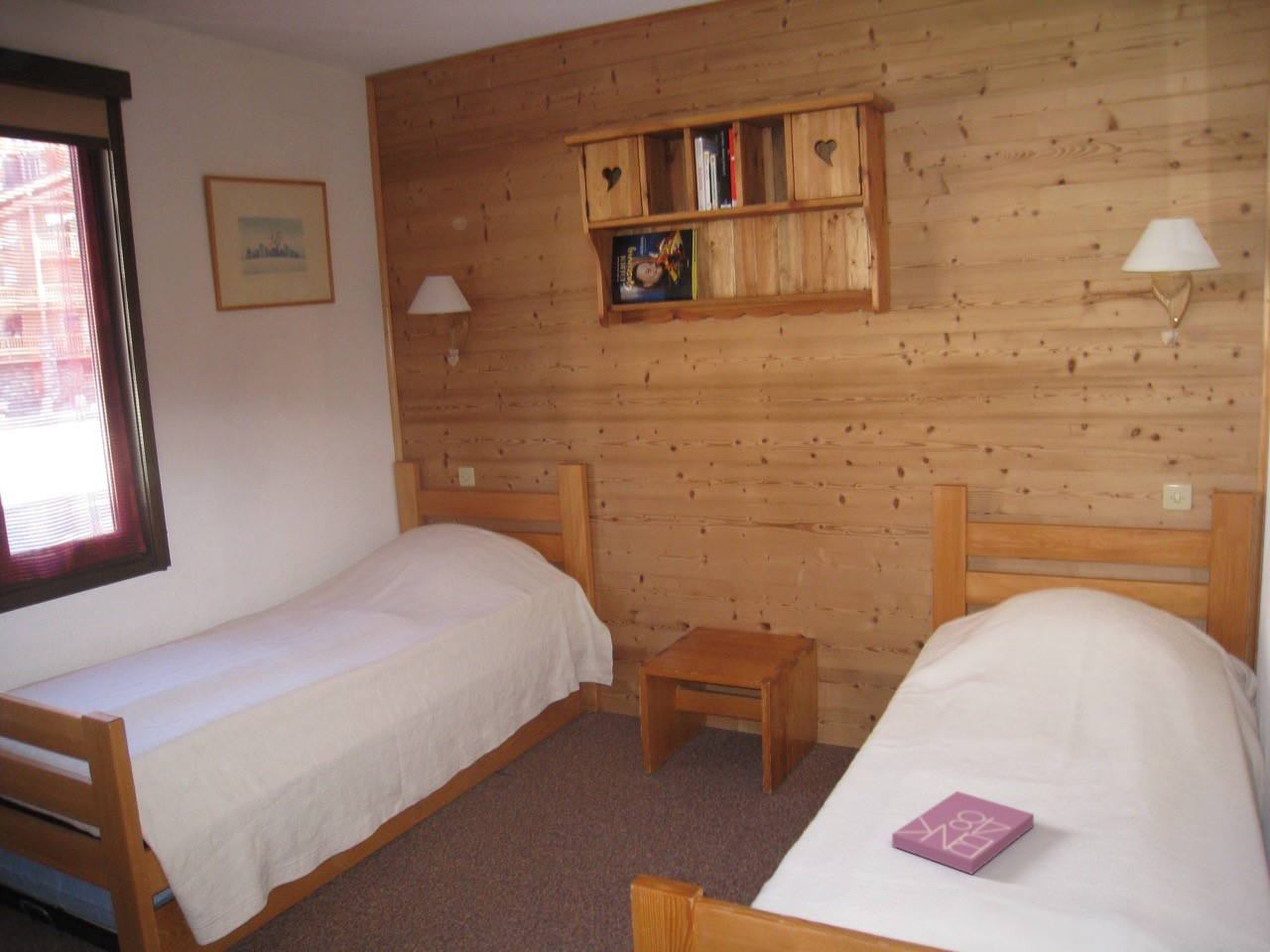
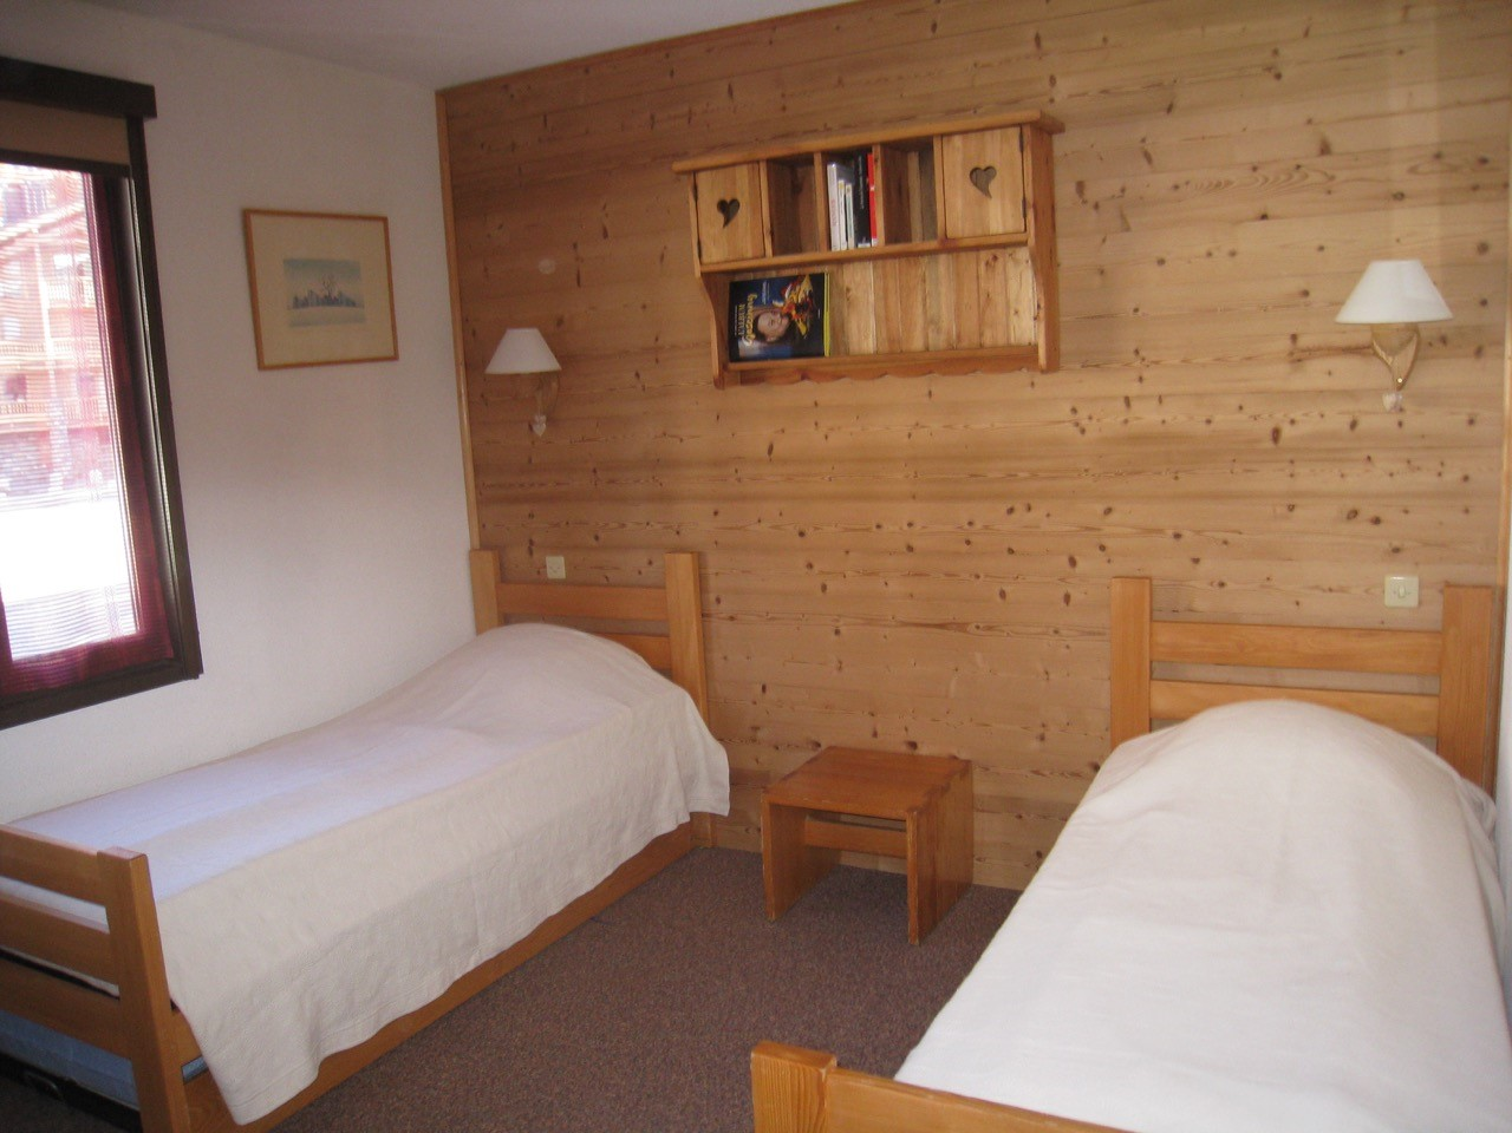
- book (963, 829)
